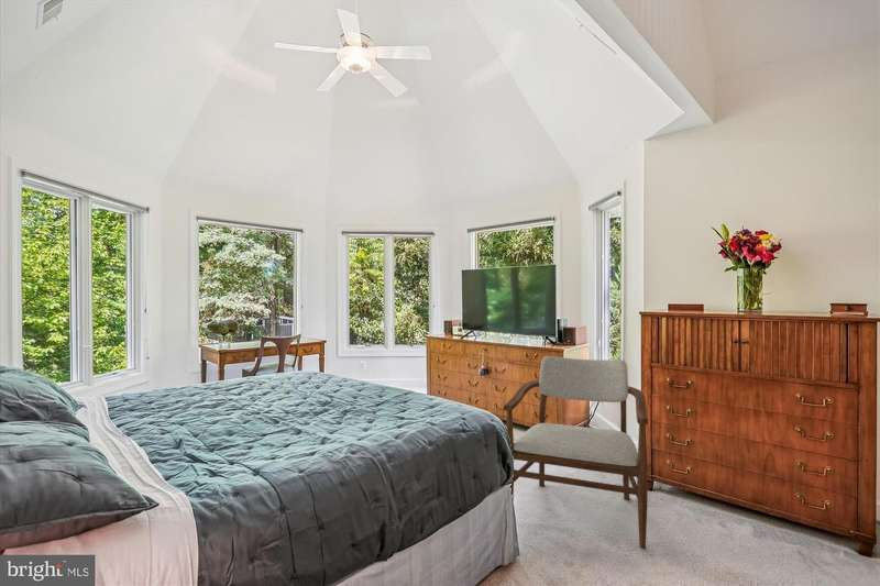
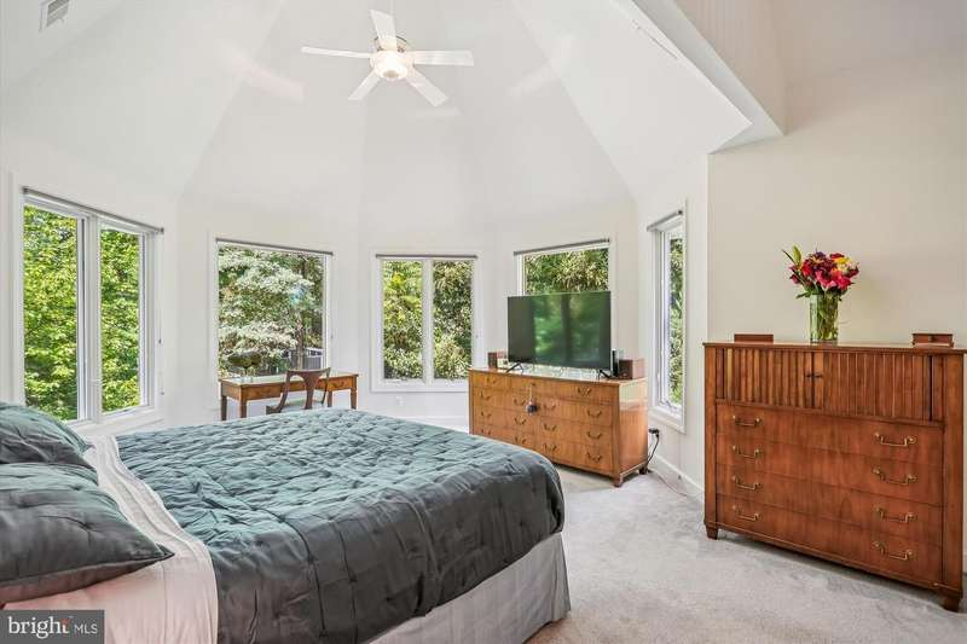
- armchair (579, 435)
